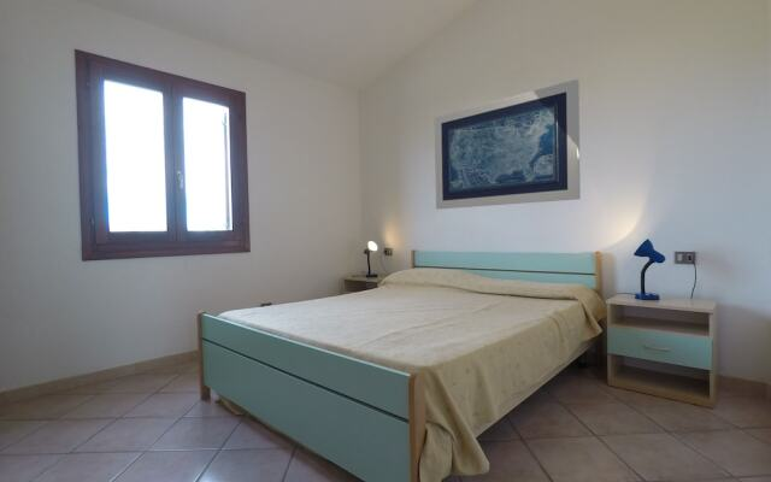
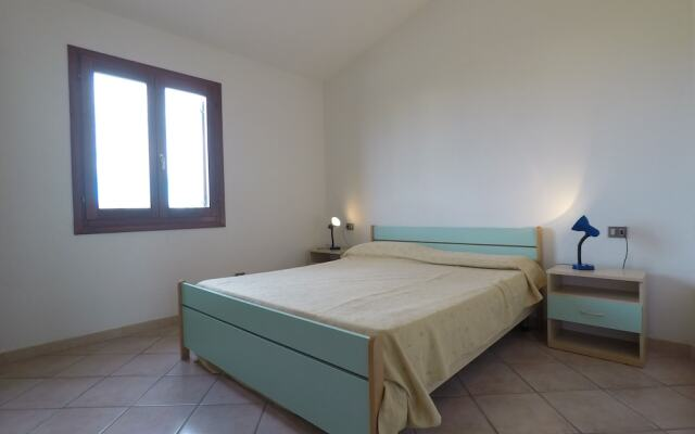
- wall art (498, 153)
